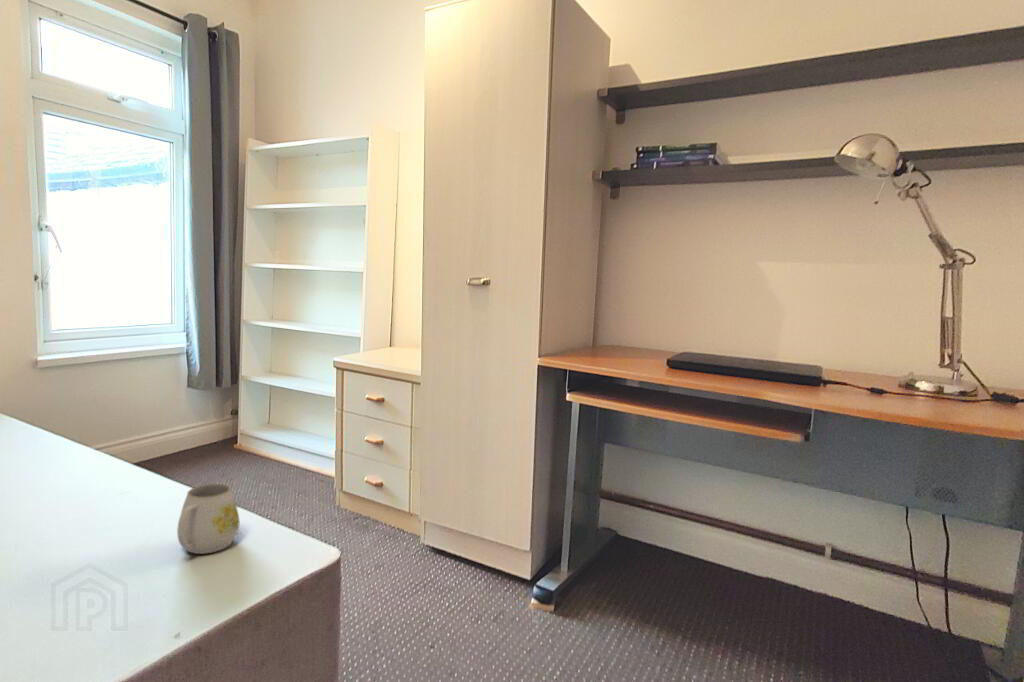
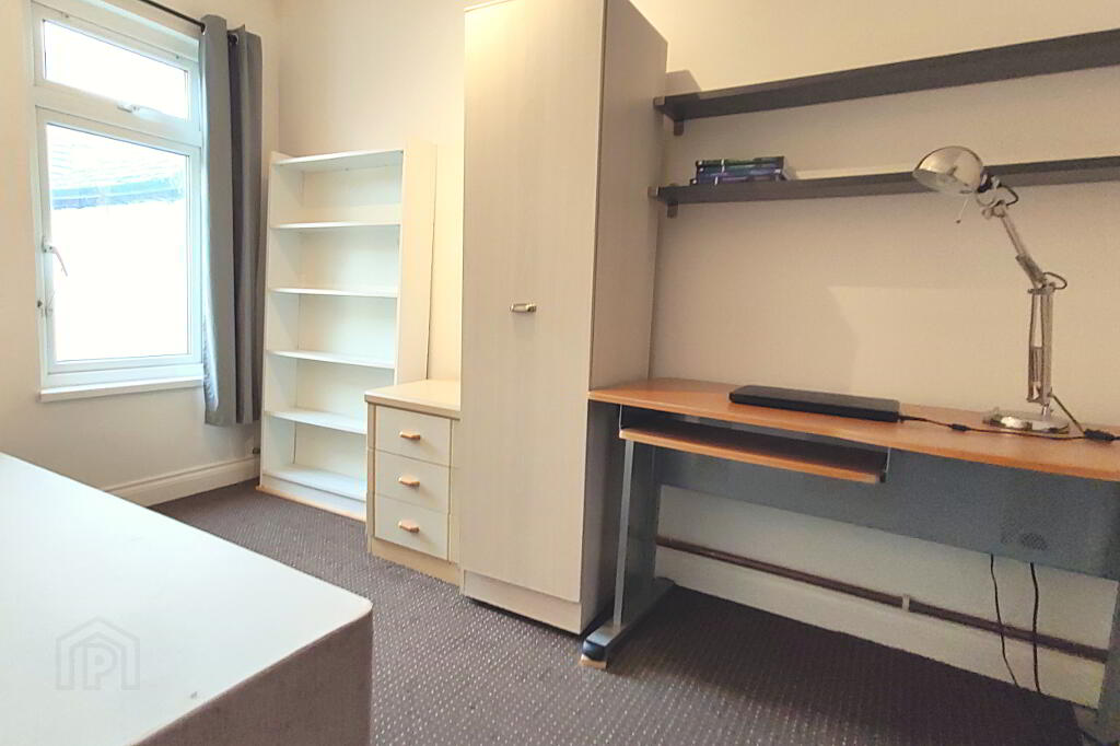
- mug (204, 520)
